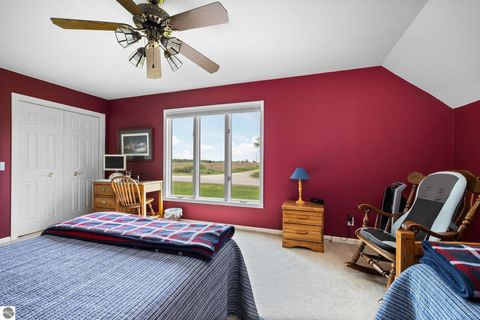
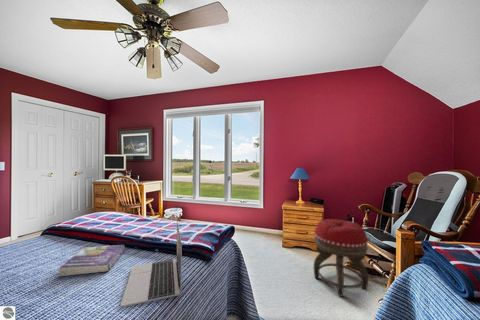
+ laptop (154, 262)
+ book (96, 257)
+ footstool (339, 252)
